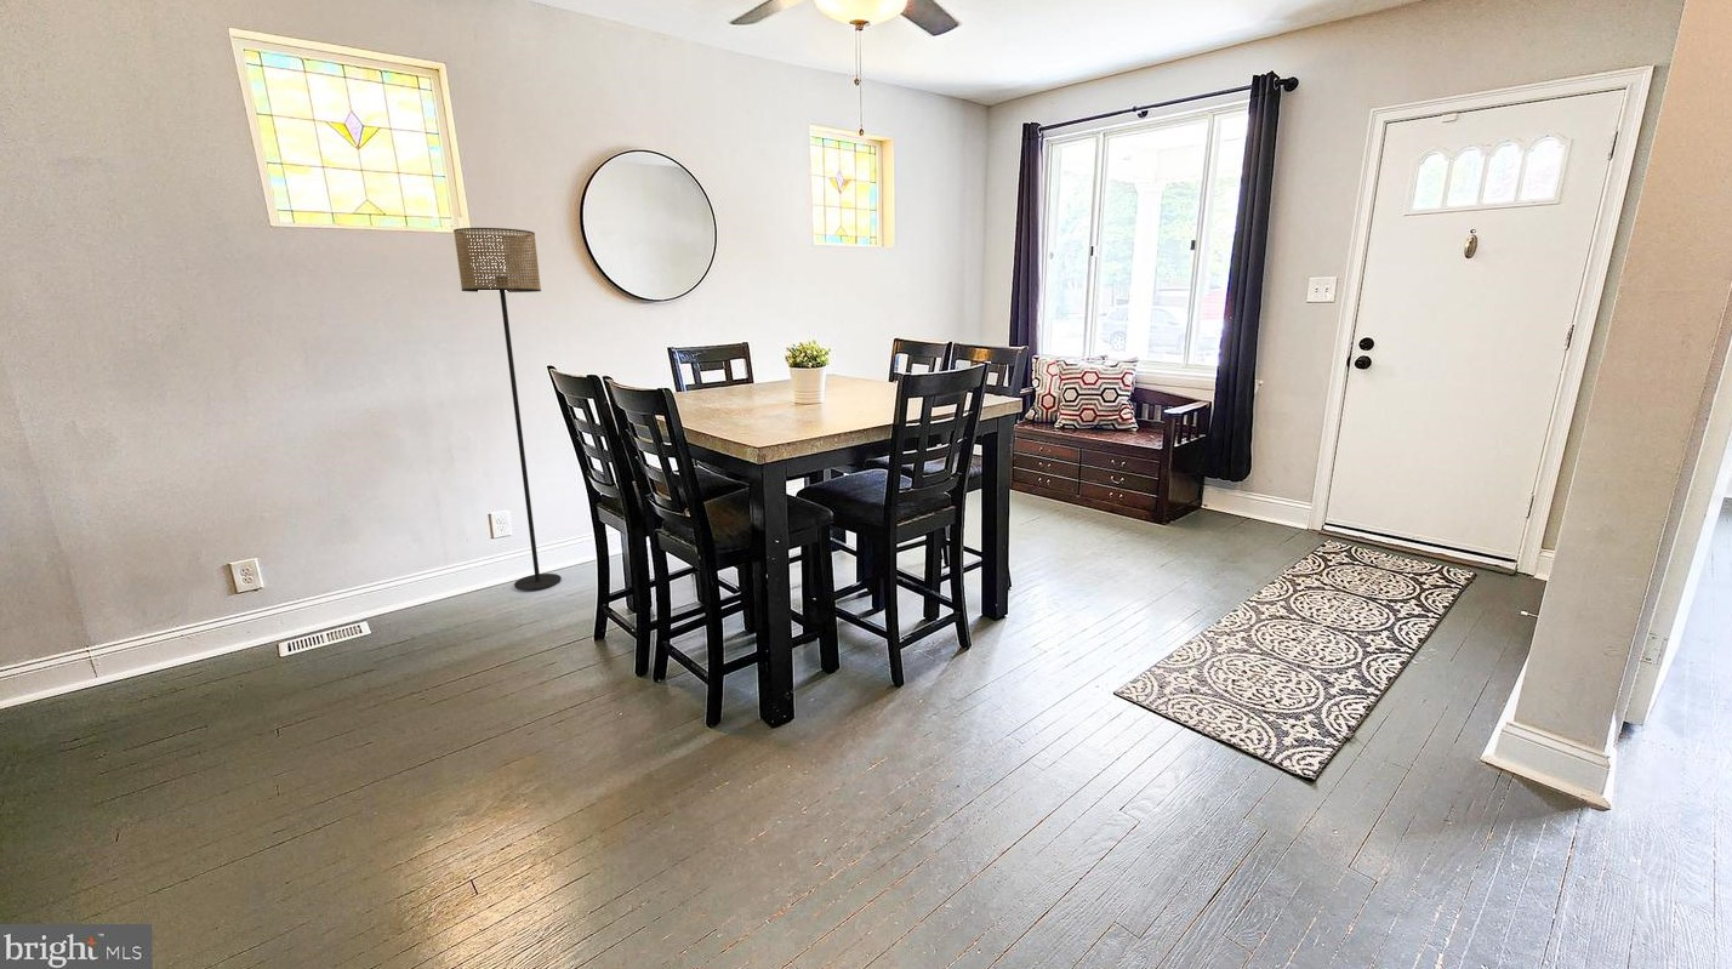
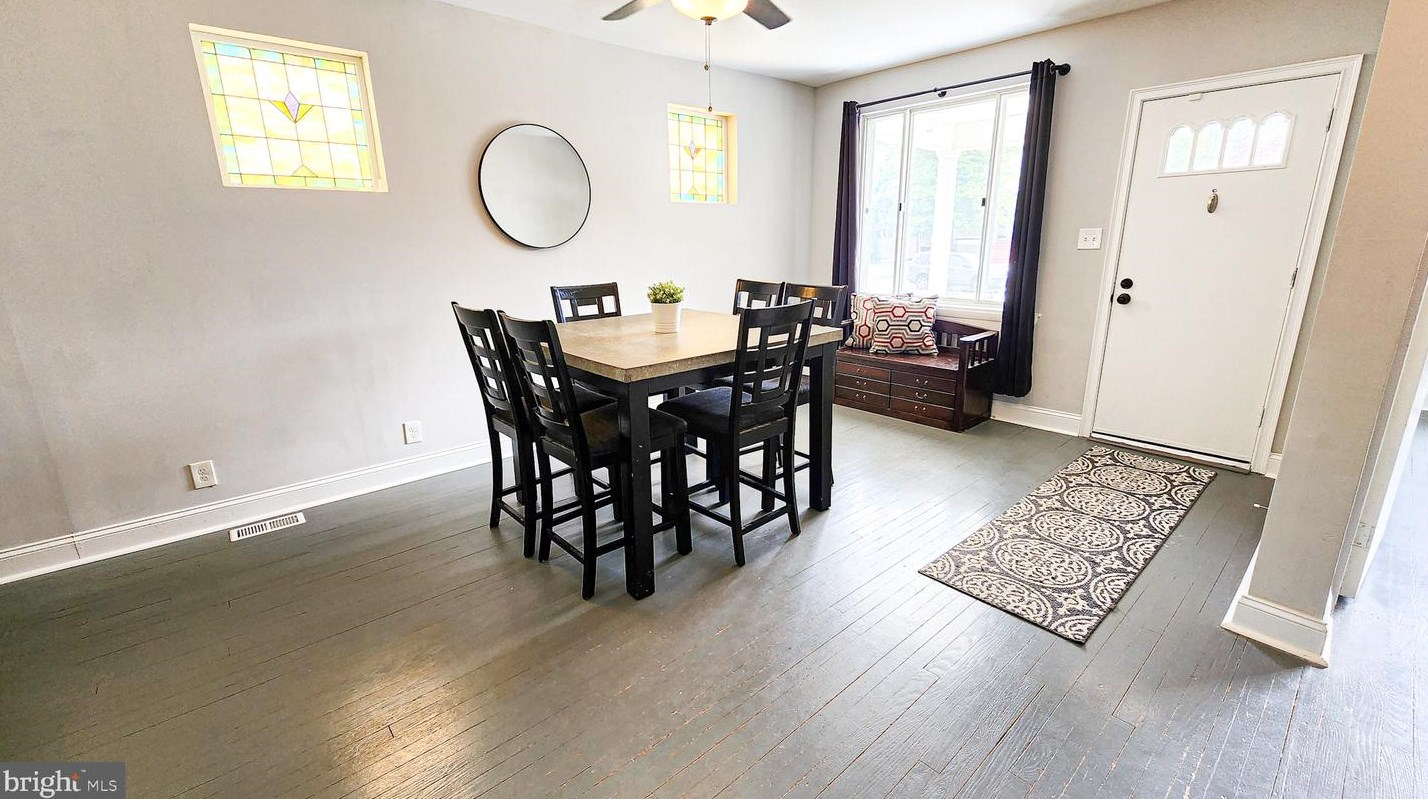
- floor lamp (517, 416)
